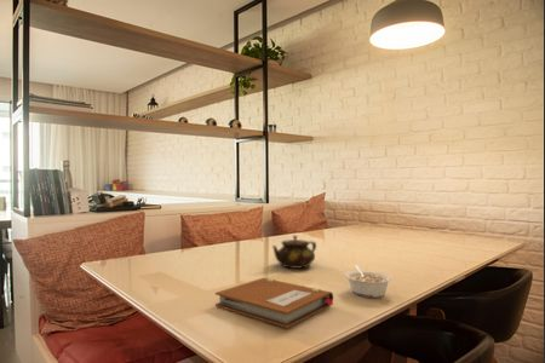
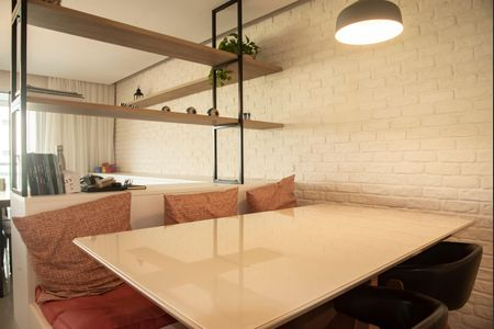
- legume (366, 282)
- notebook (276, 299)
- teapot (294, 250)
